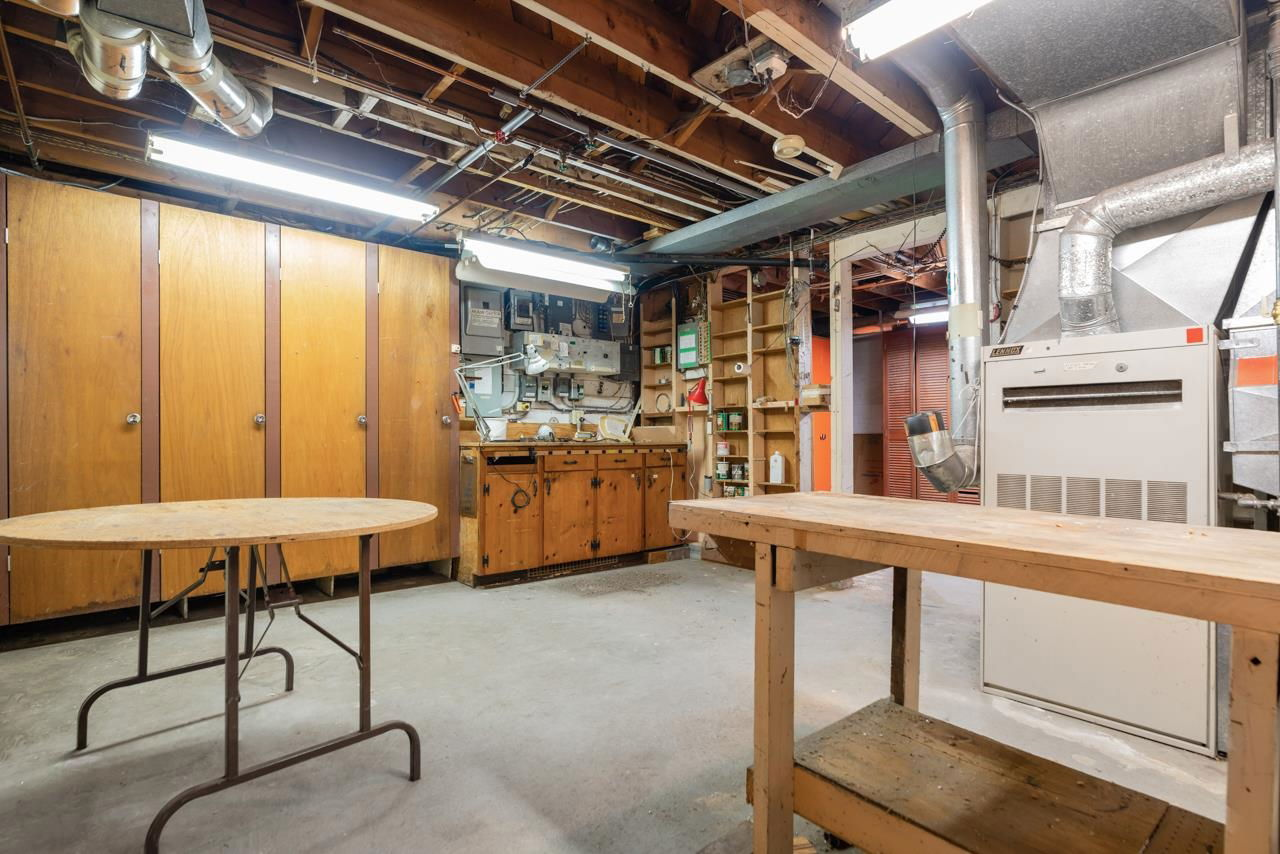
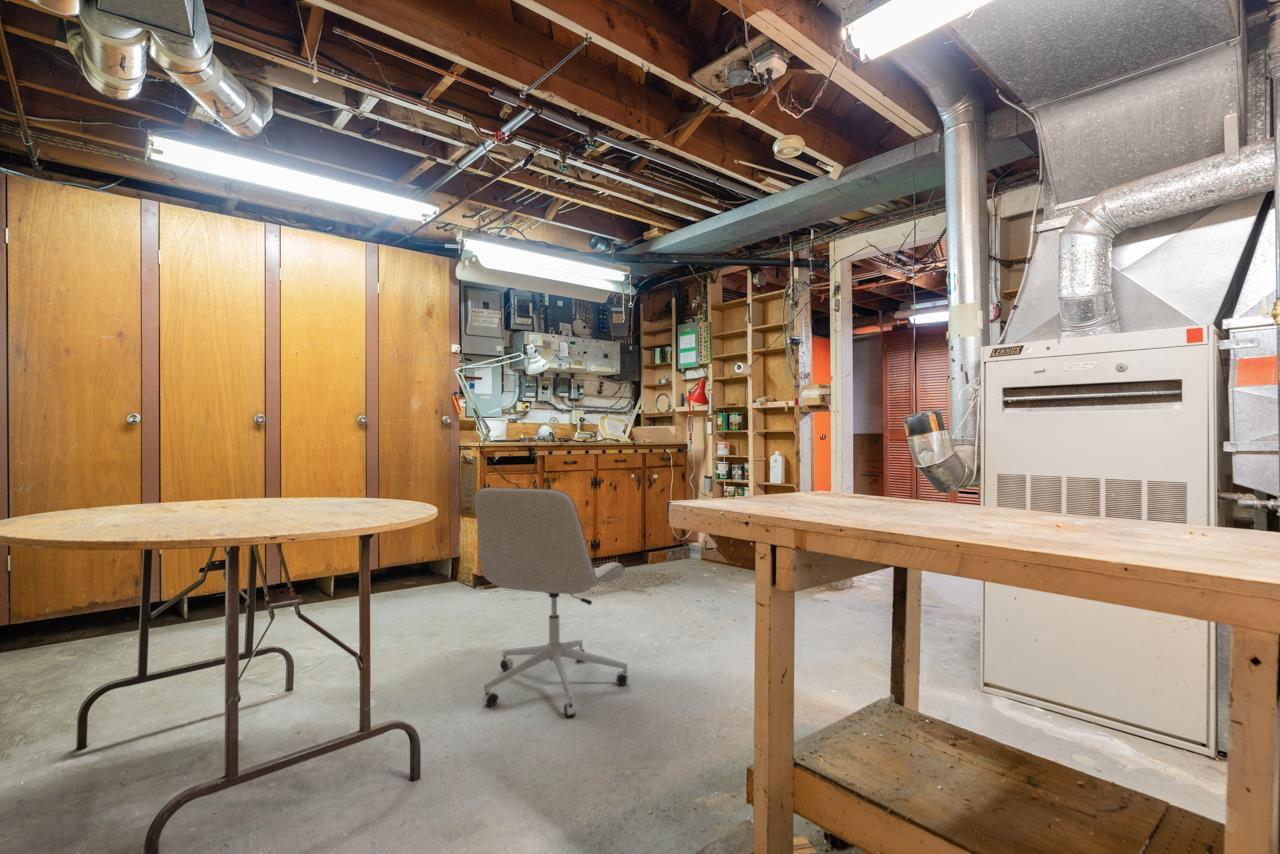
+ office chair (553, 583)
